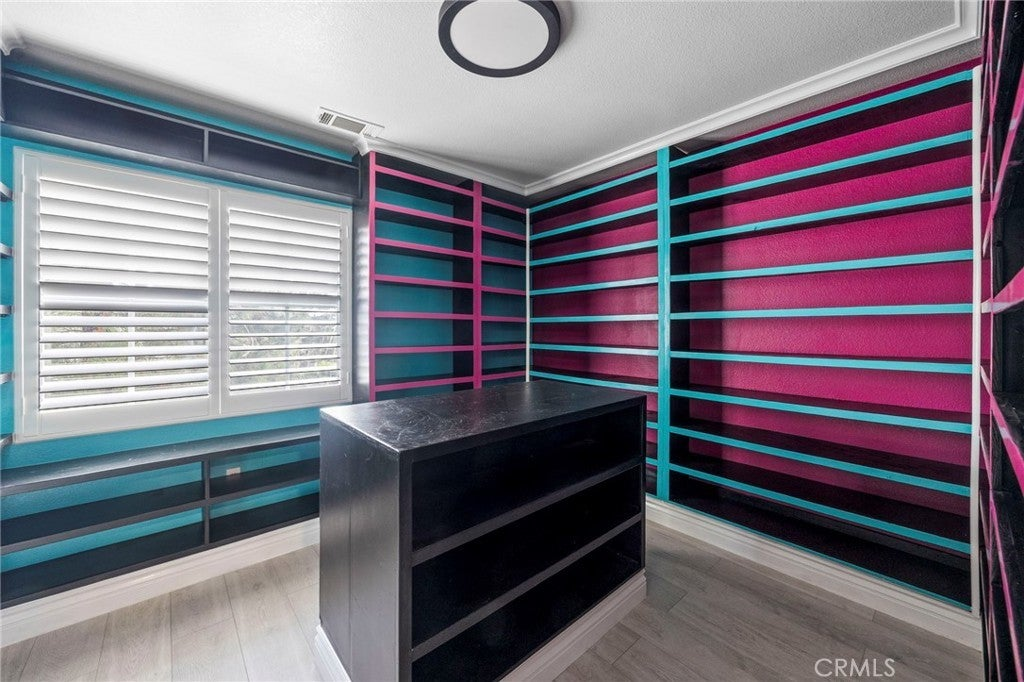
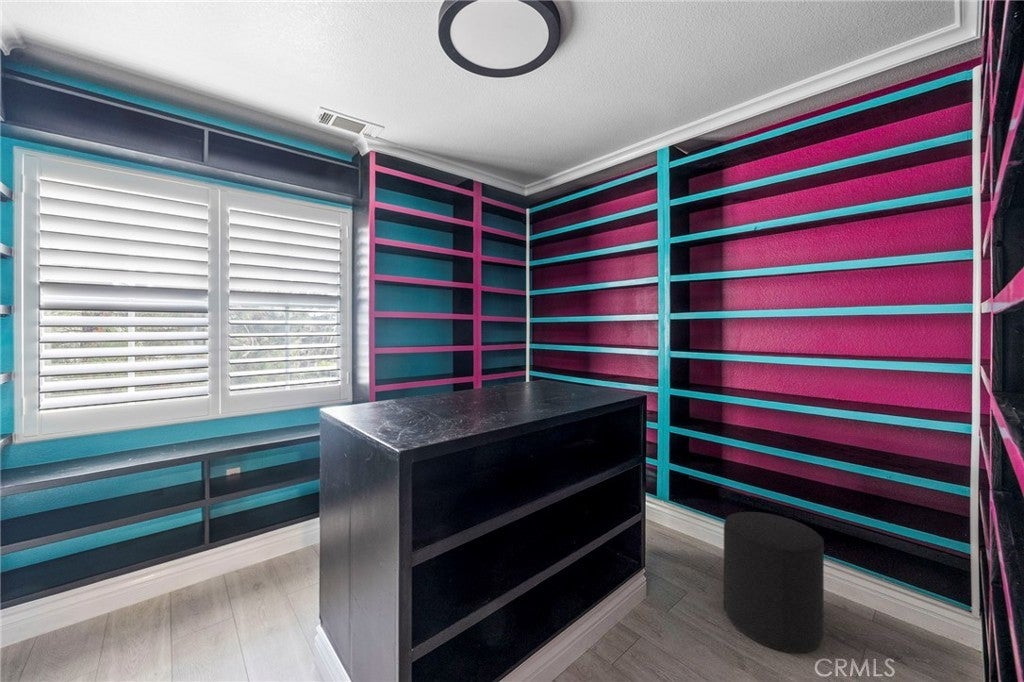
+ stool (771, 573)
